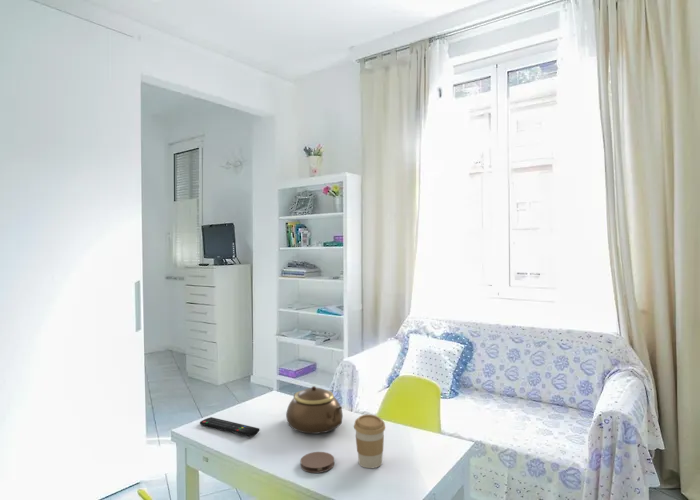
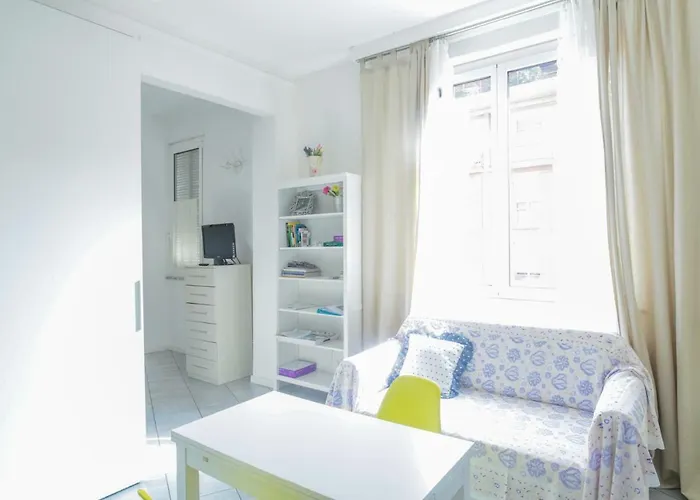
- coaster (317, 461)
- remote control (228, 427)
- teapot (316, 406)
- coffee cup (369, 440)
